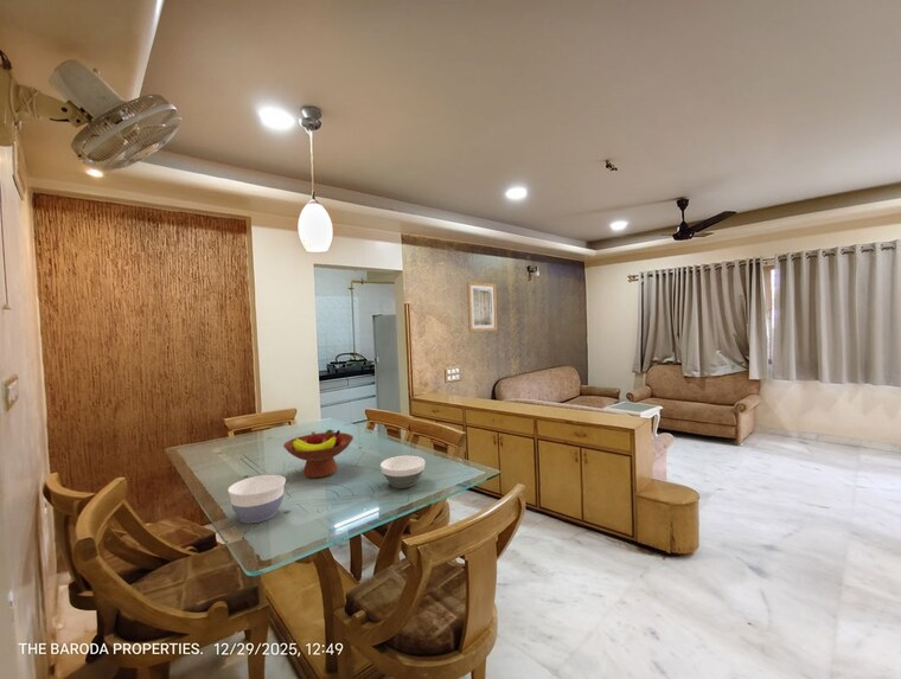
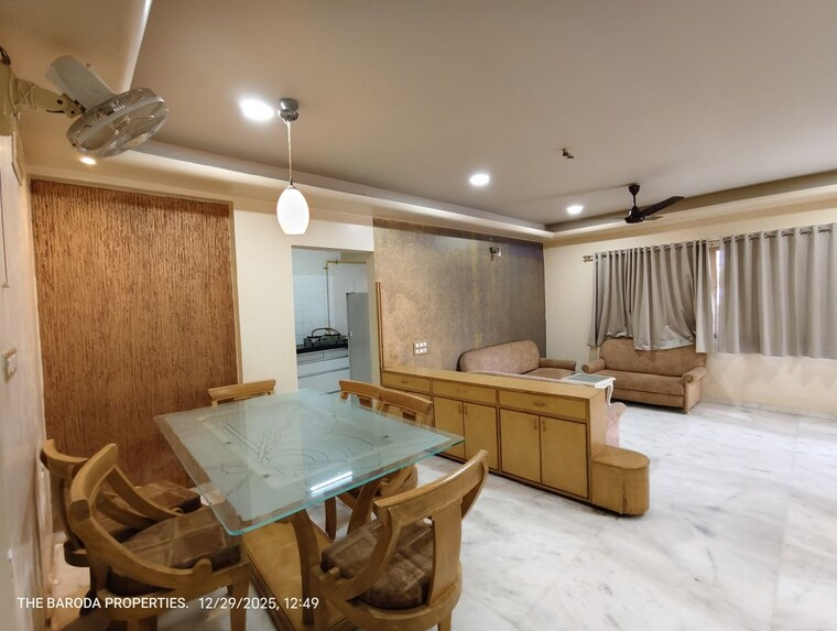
- wall art (483, 307)
- fruit bowl (319, 450)
- bowl (257, 499)
- bowl (403, 473)
